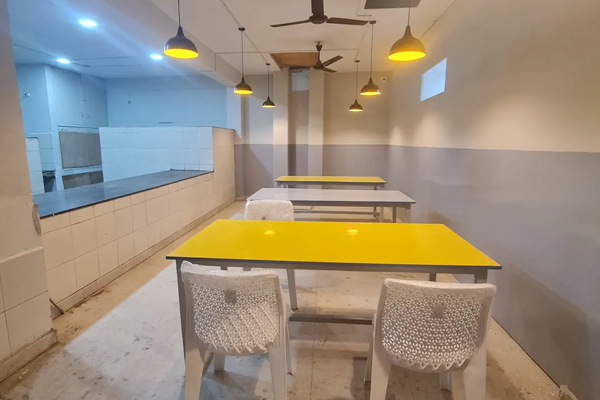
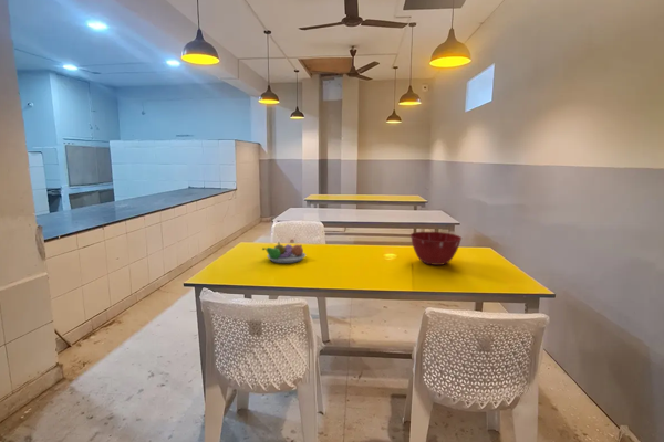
+ mixing bowl (435, 249)
+ fruit bowl (284, 251)
